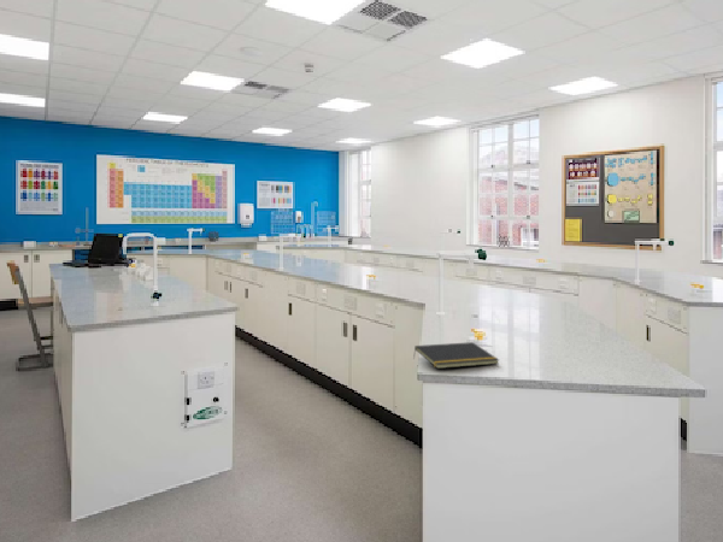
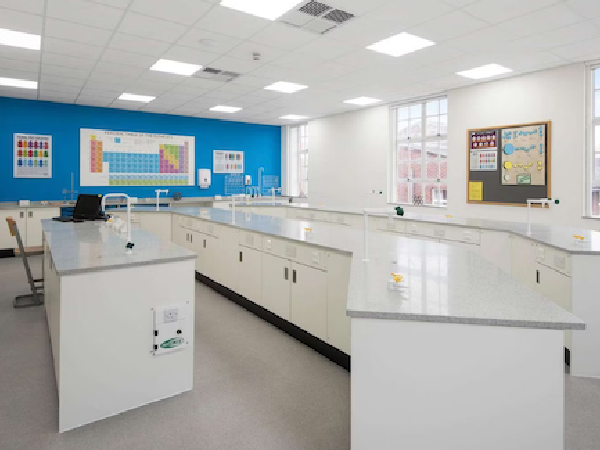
- notepad (455, 354)
